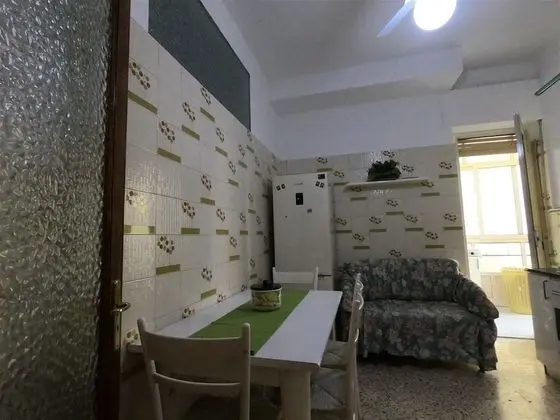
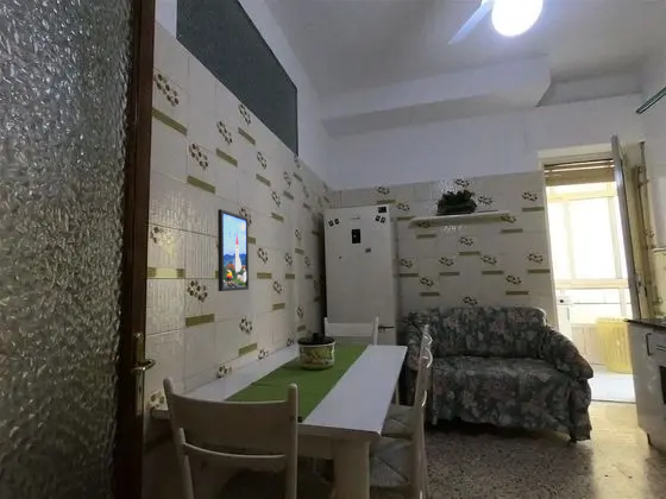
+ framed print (233, 251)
